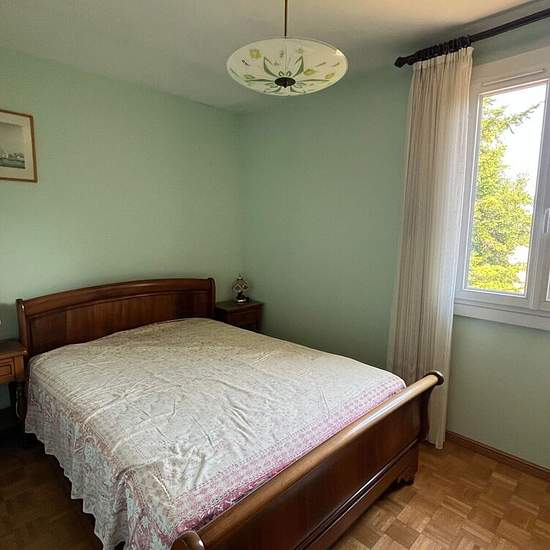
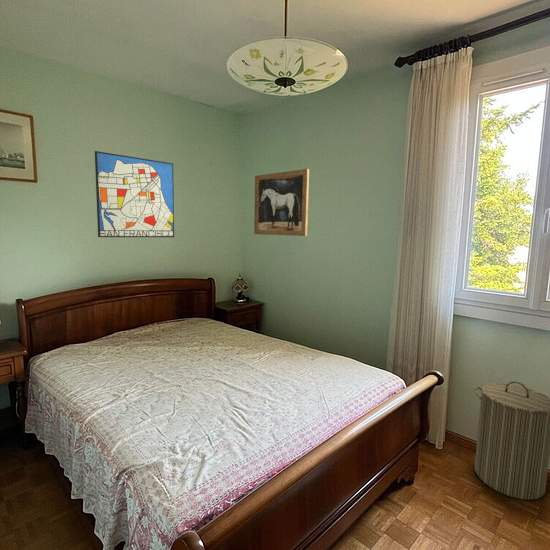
+ wall art (138, 198)
+ wall art (279, 204)
+ laundry hamper (513, 431)
